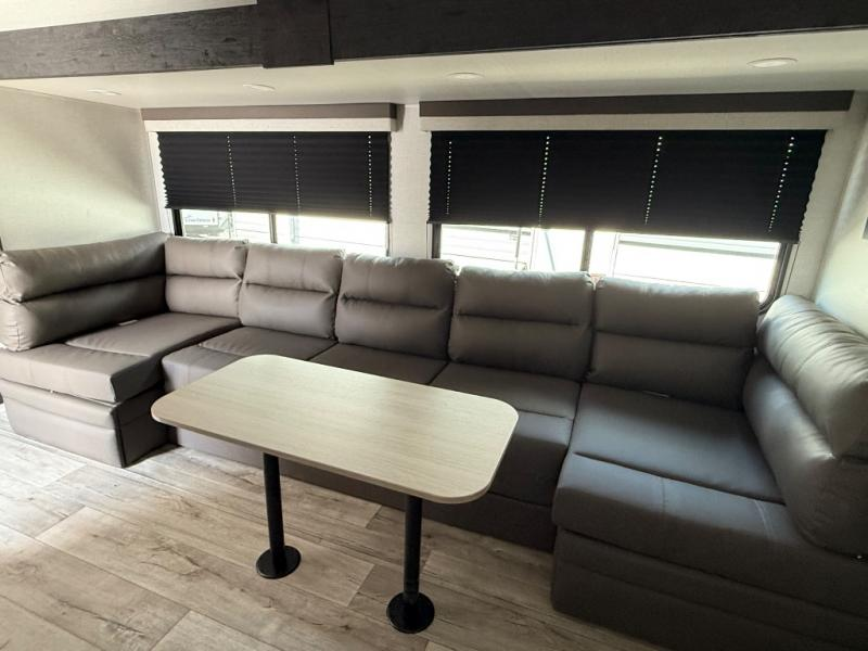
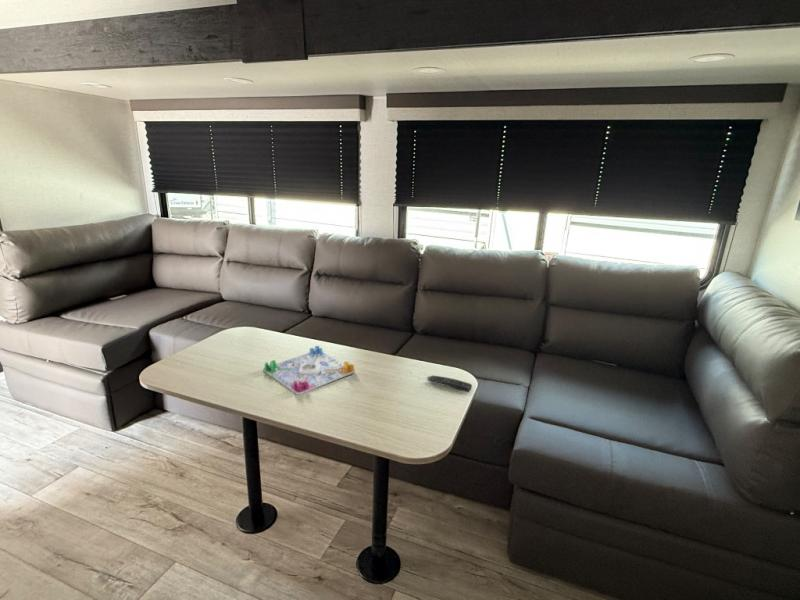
+ board game (309, 367)
+ remote control (448, 382)
